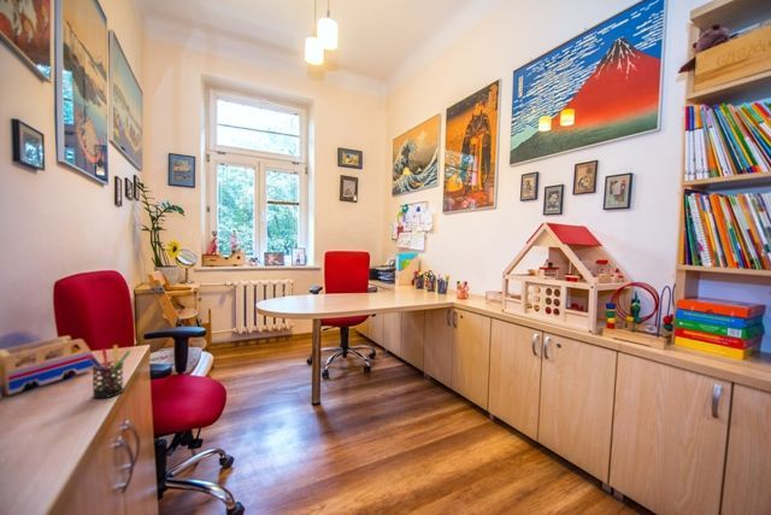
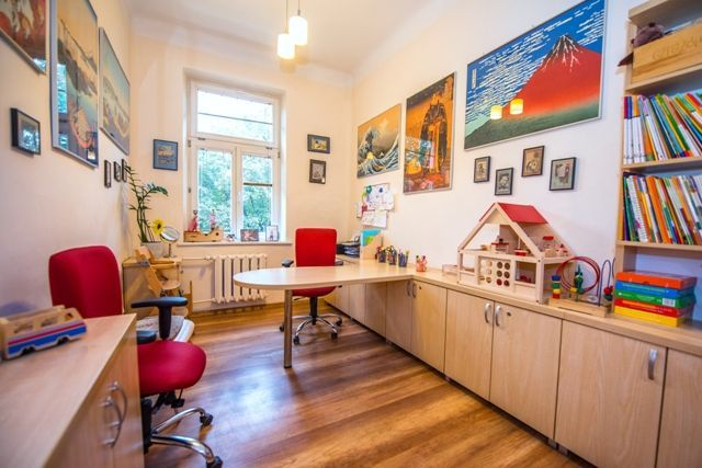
- pen holder (111, 369)
